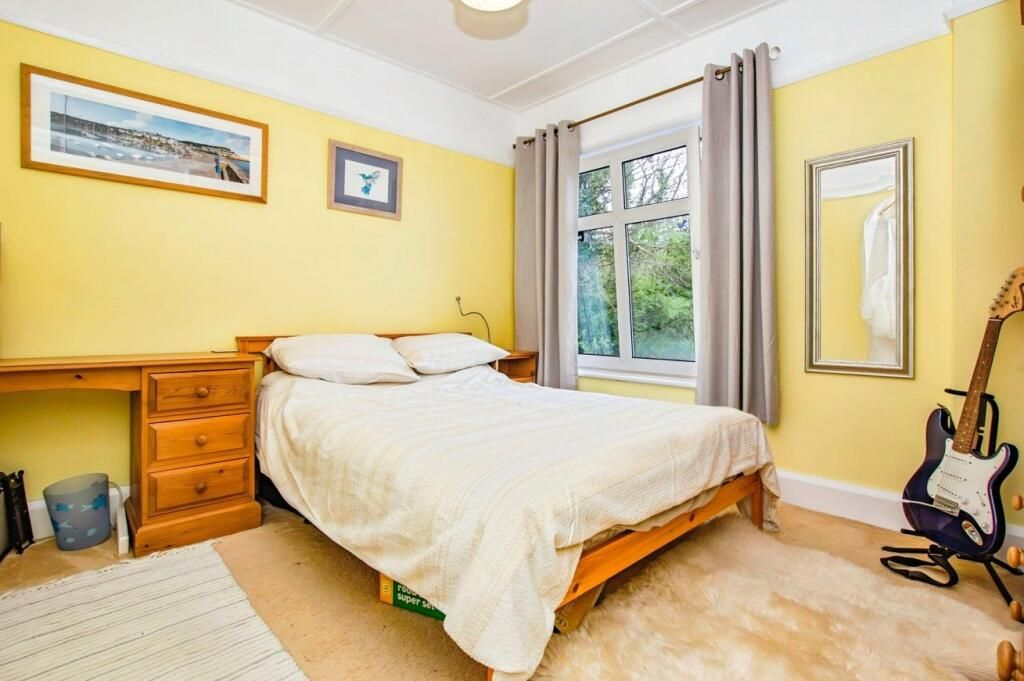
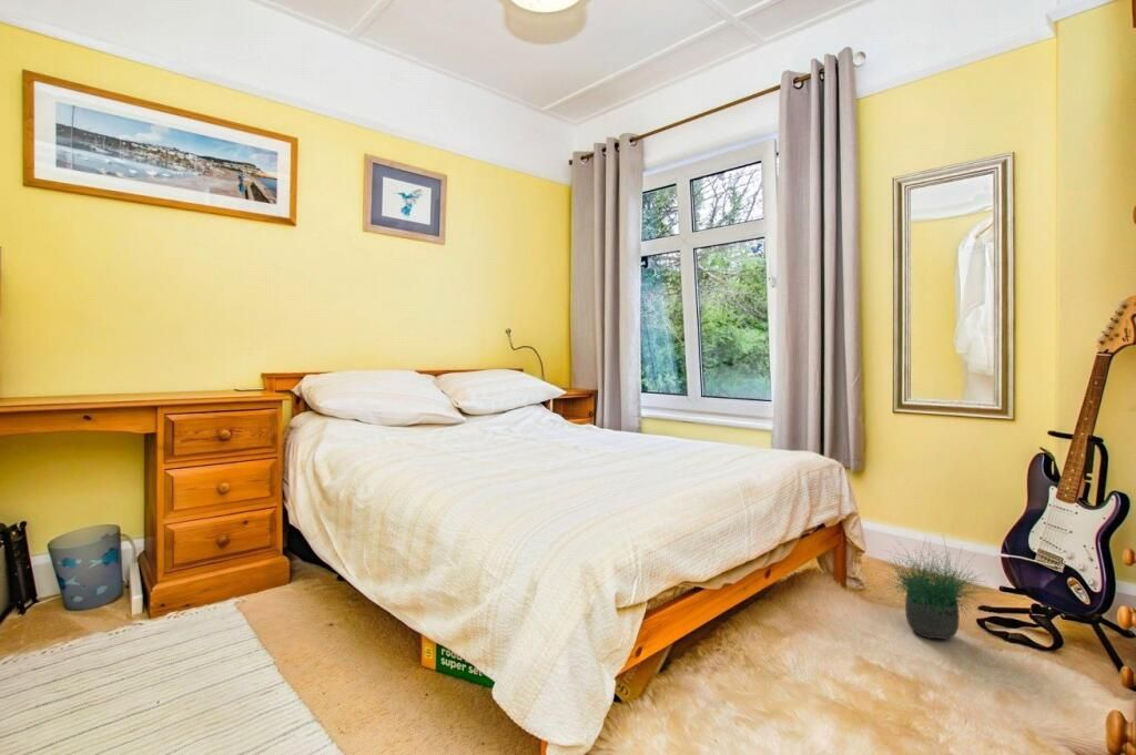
+ potted plant (931, 582)
